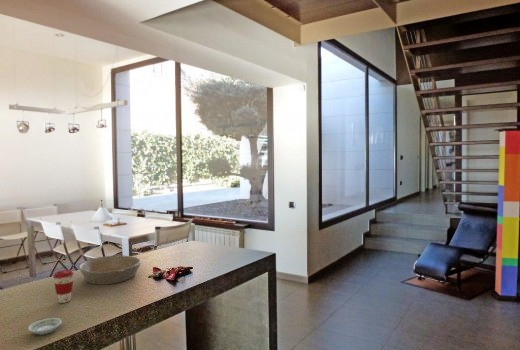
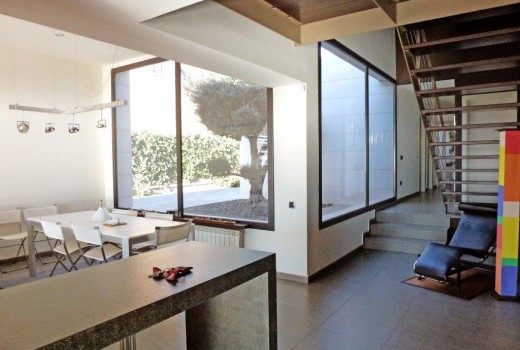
- coffee cup (63, 286)
- bowl (111, 269)
- saucer (45, 327)
